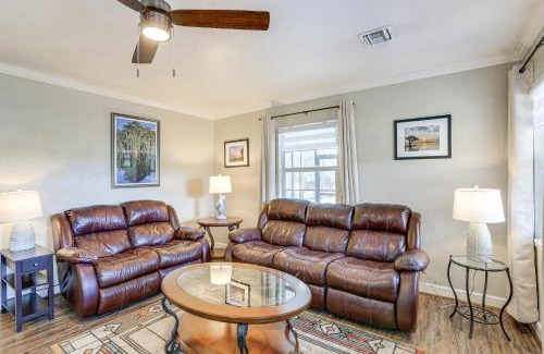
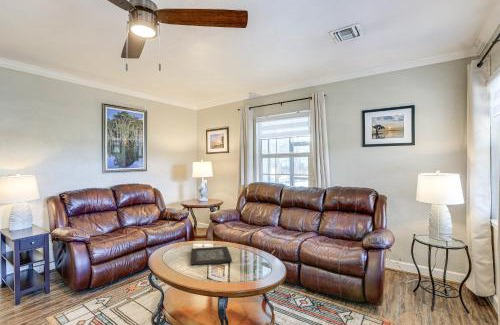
+ decorative tray (210, 255)
